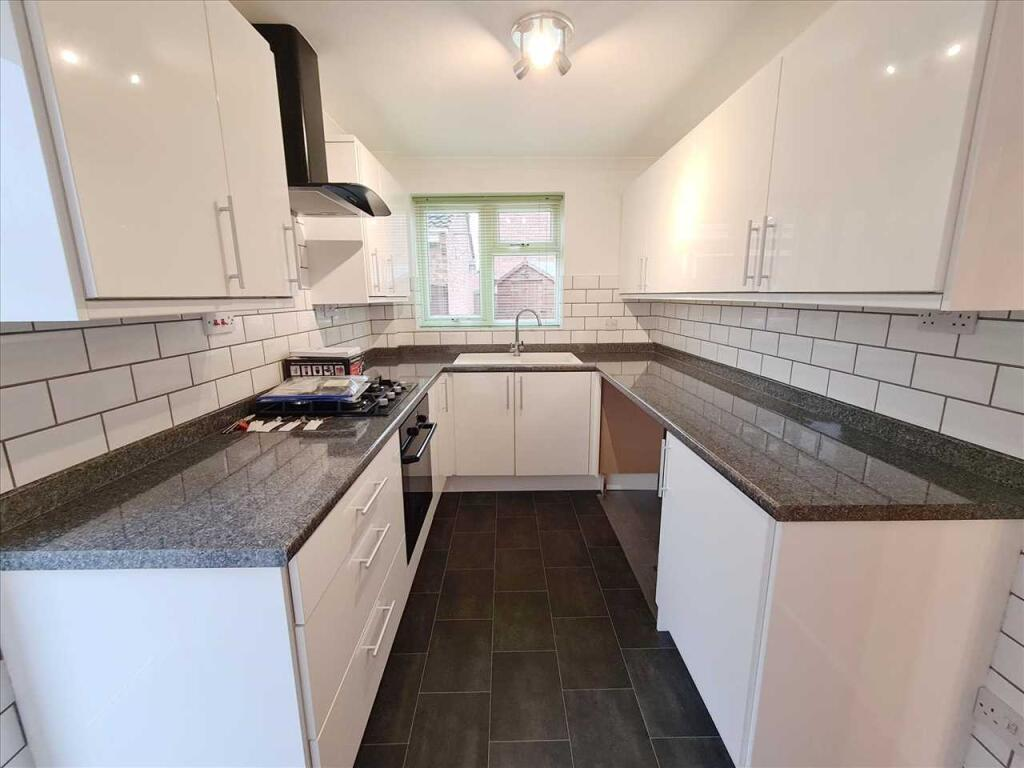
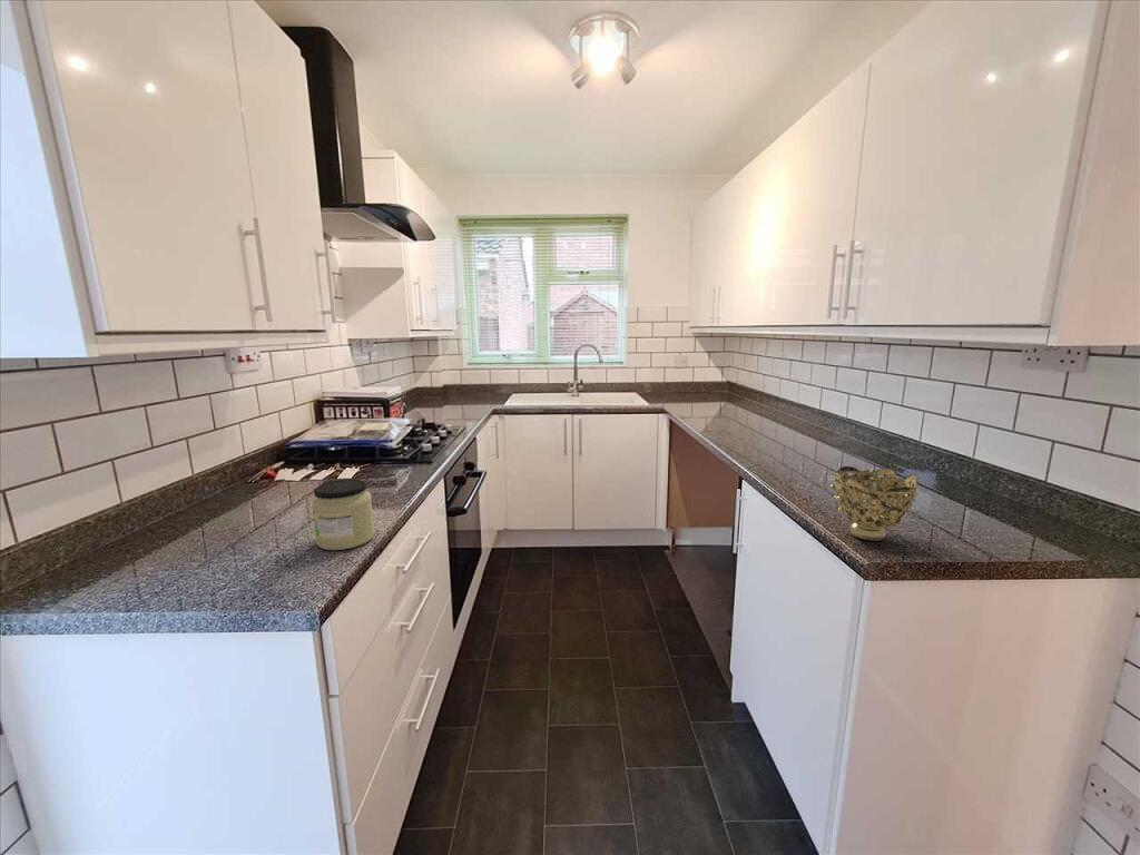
+ decorative bowl (871, 505)
+ jar (343, 512)
